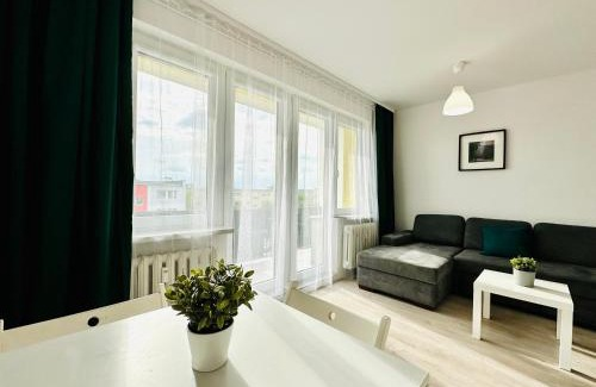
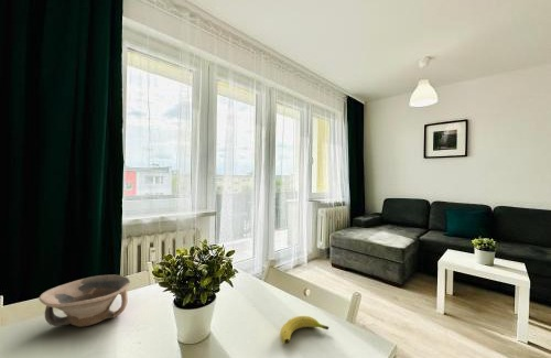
+ bowl (87, 303)
+ fruit (304, 326)
